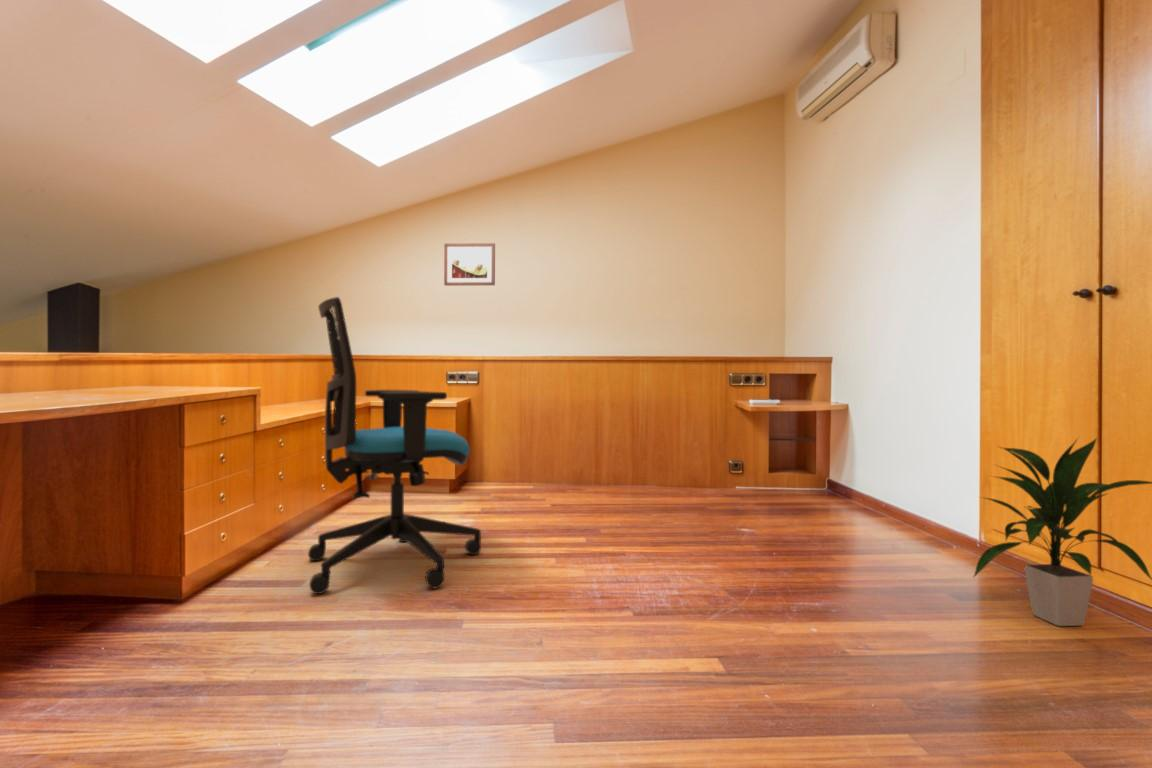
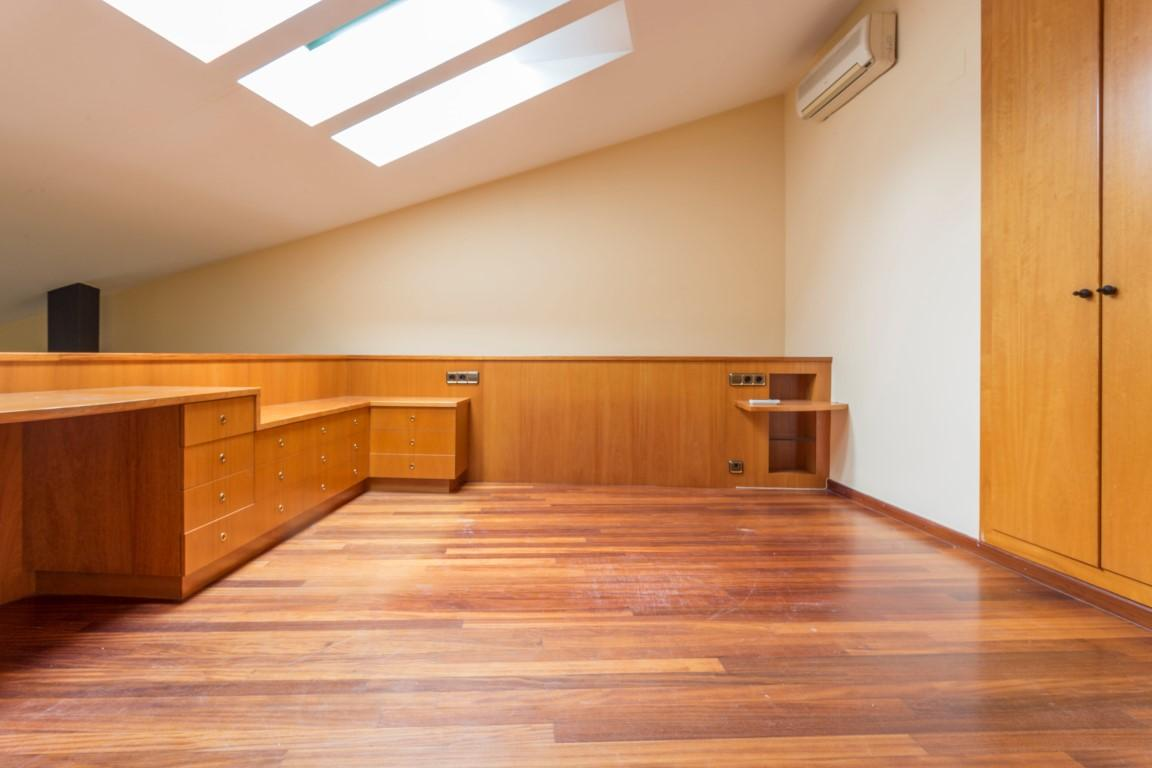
- wall art (469, 264)
- indoor plant (1048, 525)
- office chair (401, 436)
